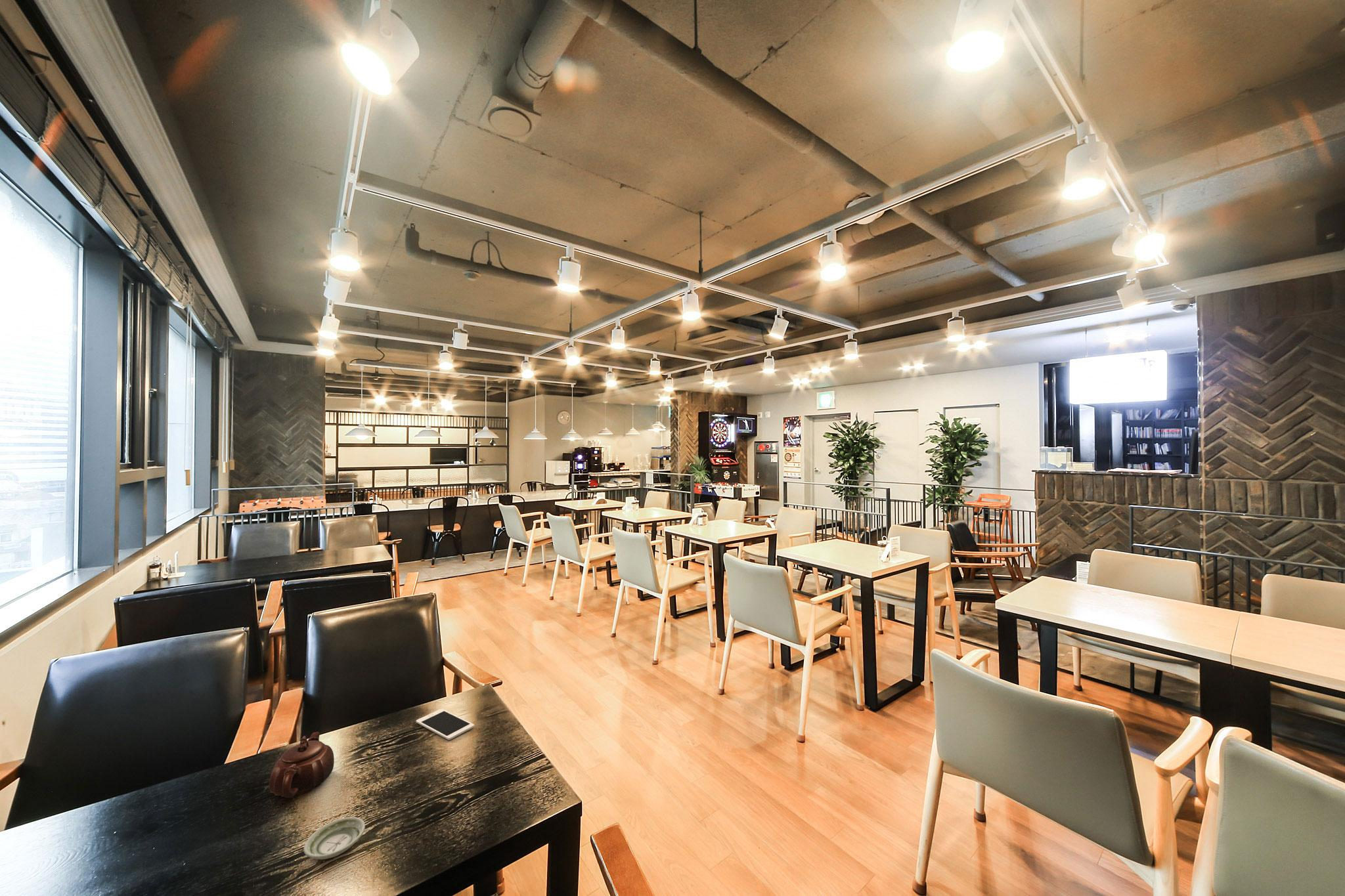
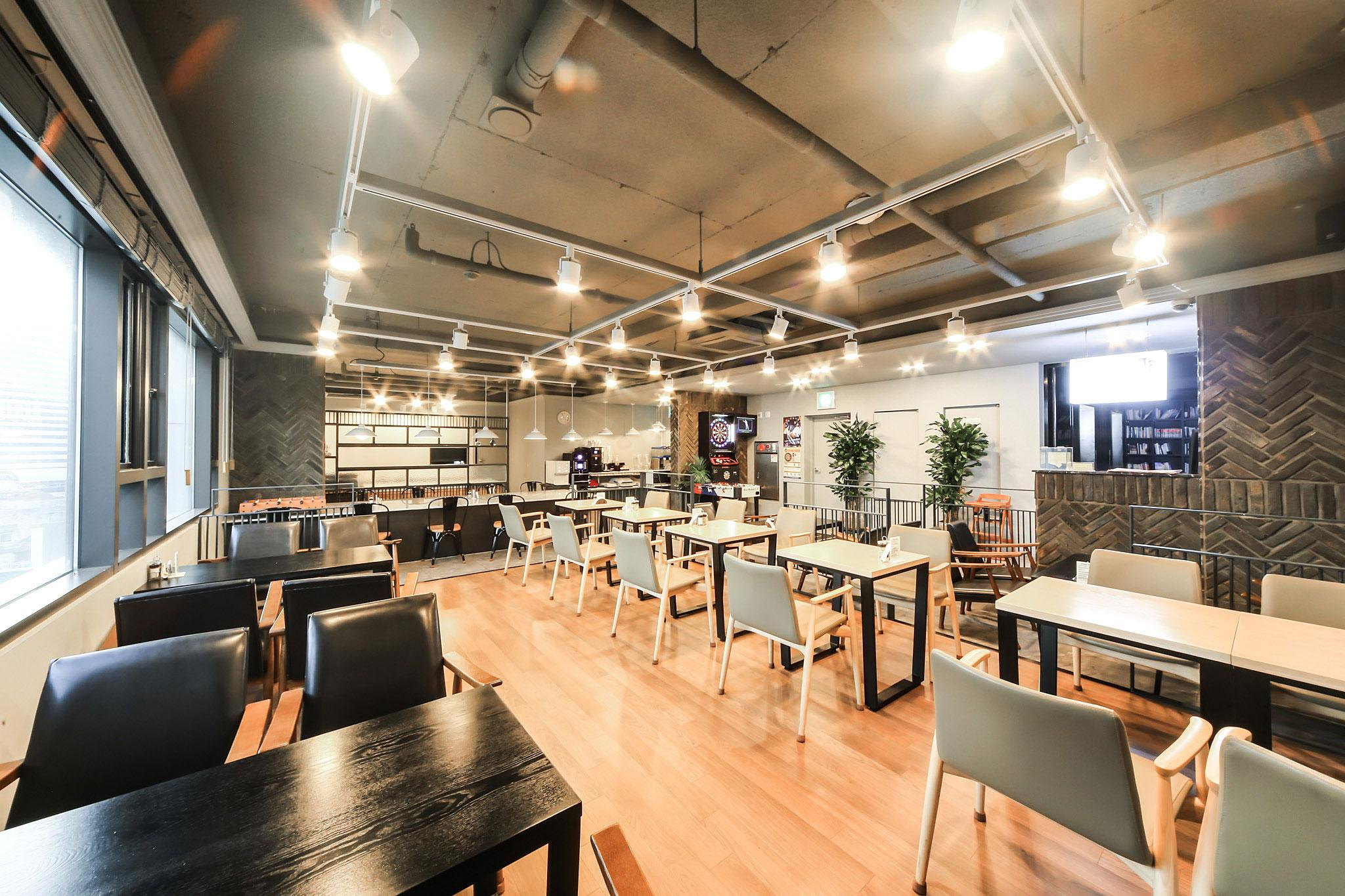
- cell phone (445, 723)
- saucer (335, 842)
- teapot (301, 761)
